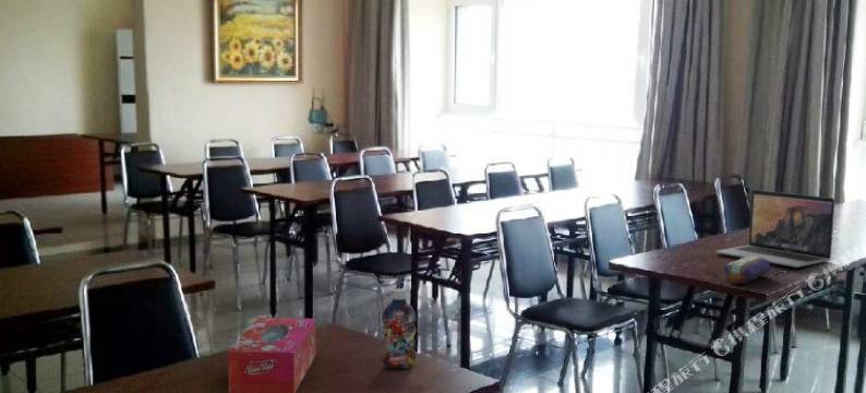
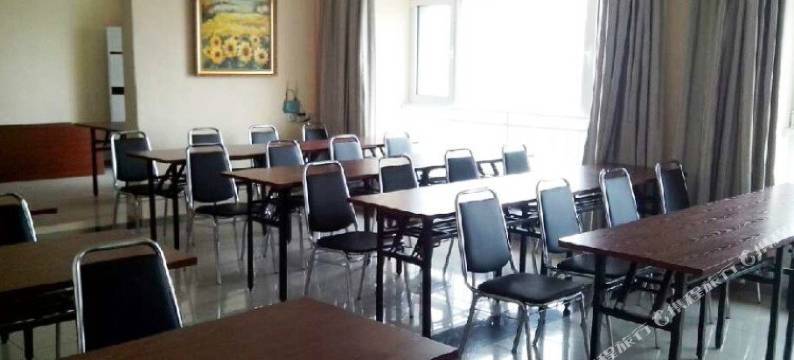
- laptop (773, 226)
- bottle (398, 327)
- pencil case (748, 269)
- tissue box (275, 353)
